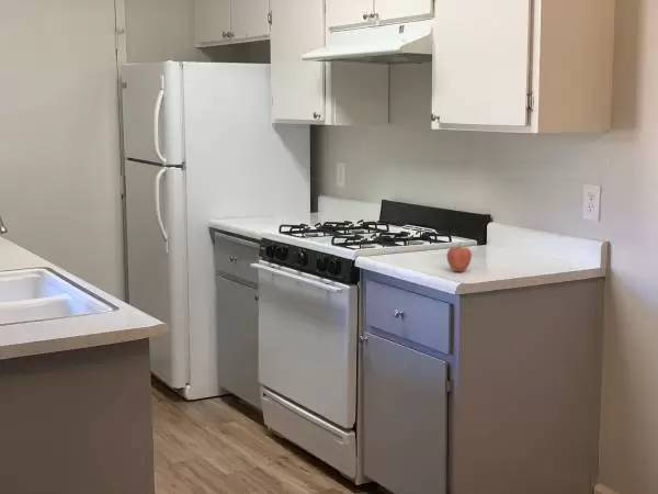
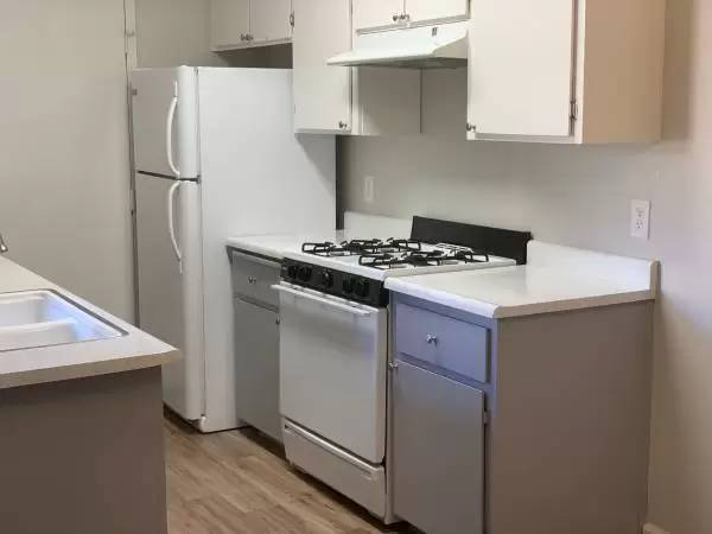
- fruit (458, 256)
